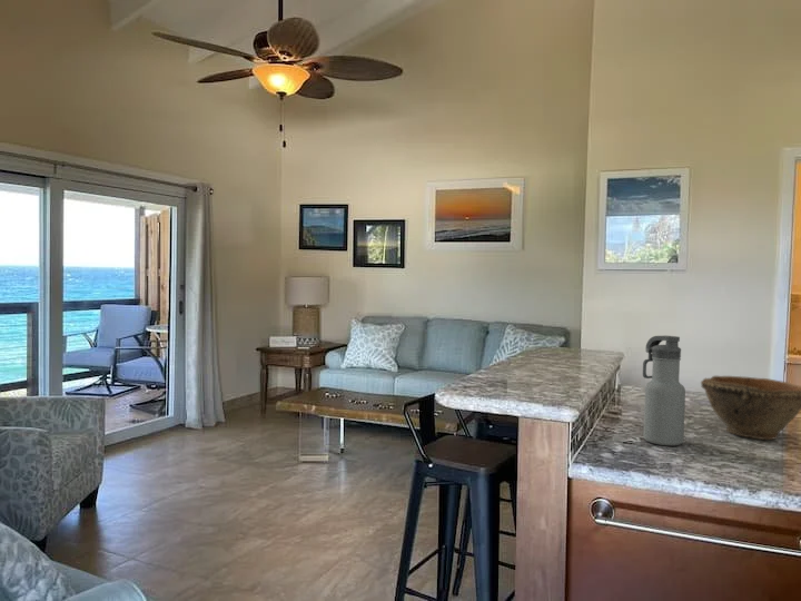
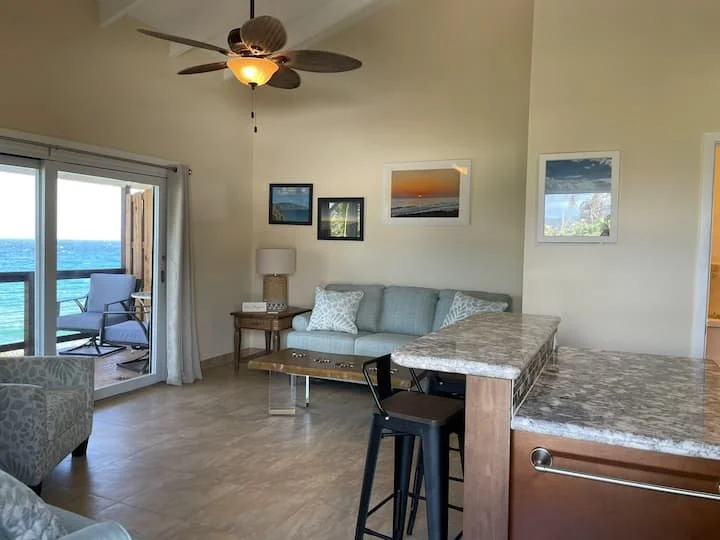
- bowl (752, 406)
- water bottle (664, 388)
